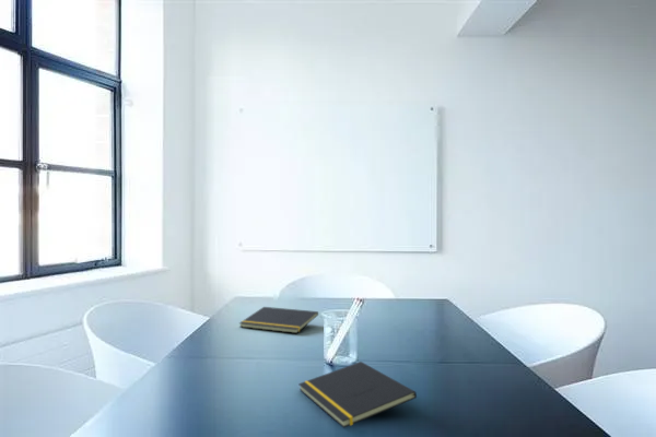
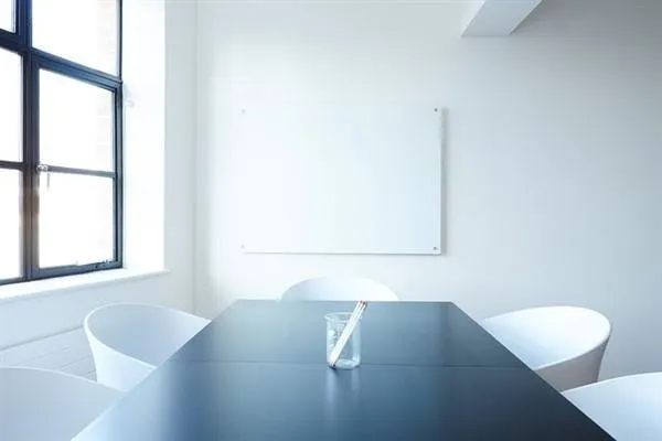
- notepad (353, 390)
- notepad (279, 319)
